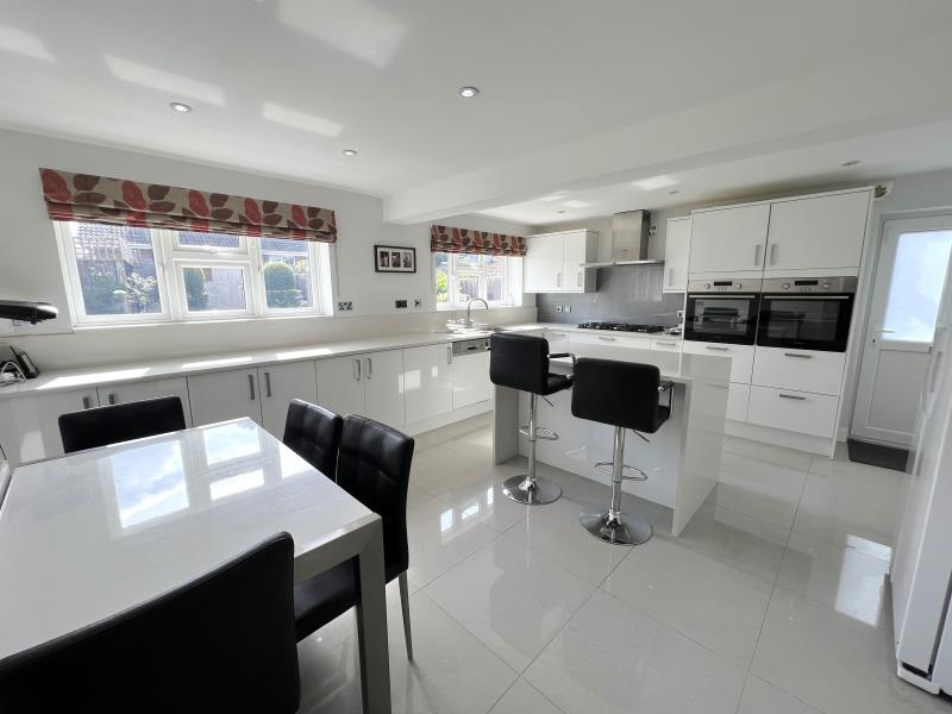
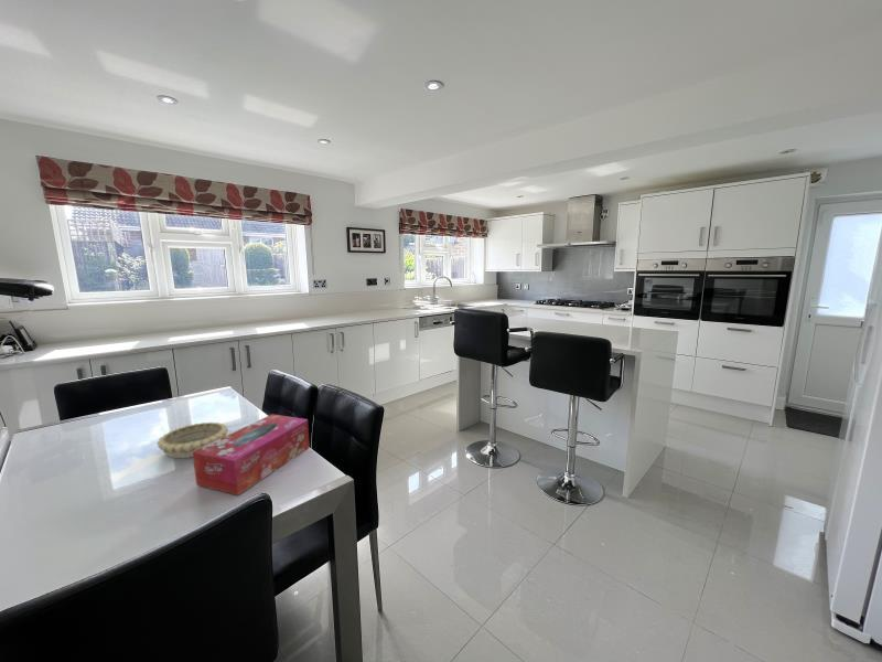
+ tissue box (257, 449)
+ decorative bowl (194, 438)
